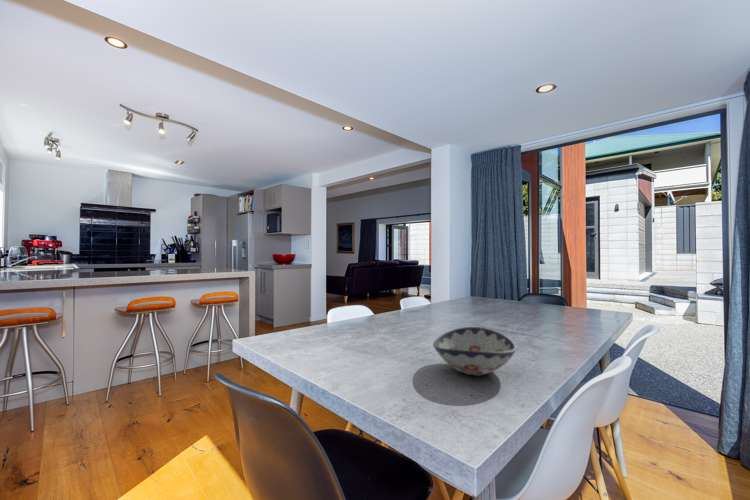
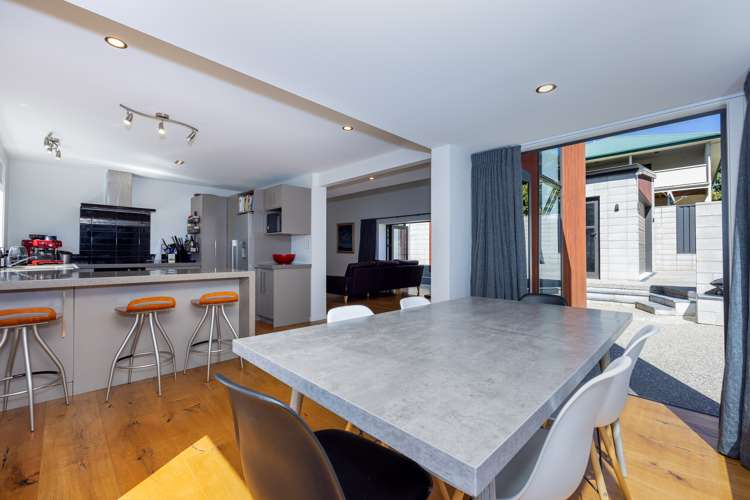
- decorative bowl (473, 353)
